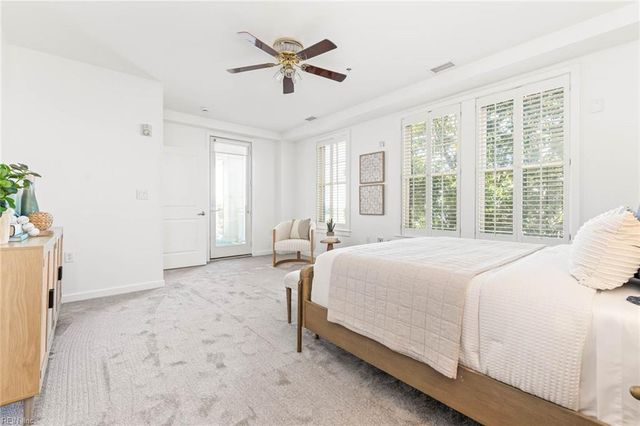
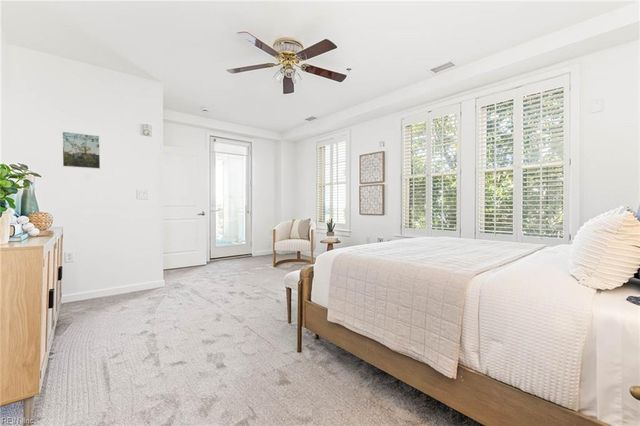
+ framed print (81, 150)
